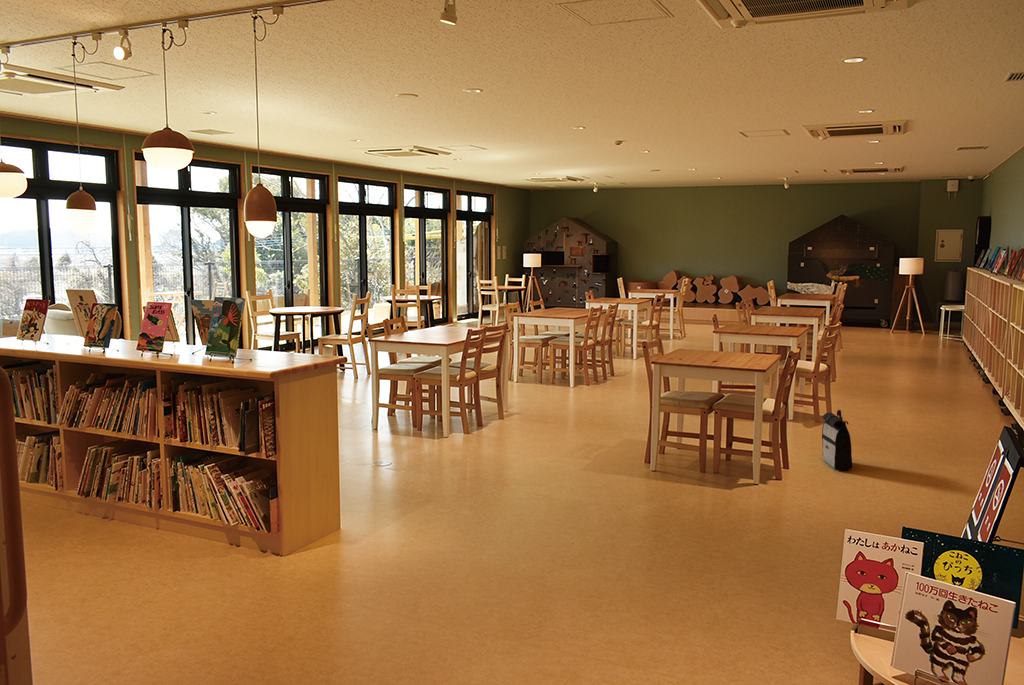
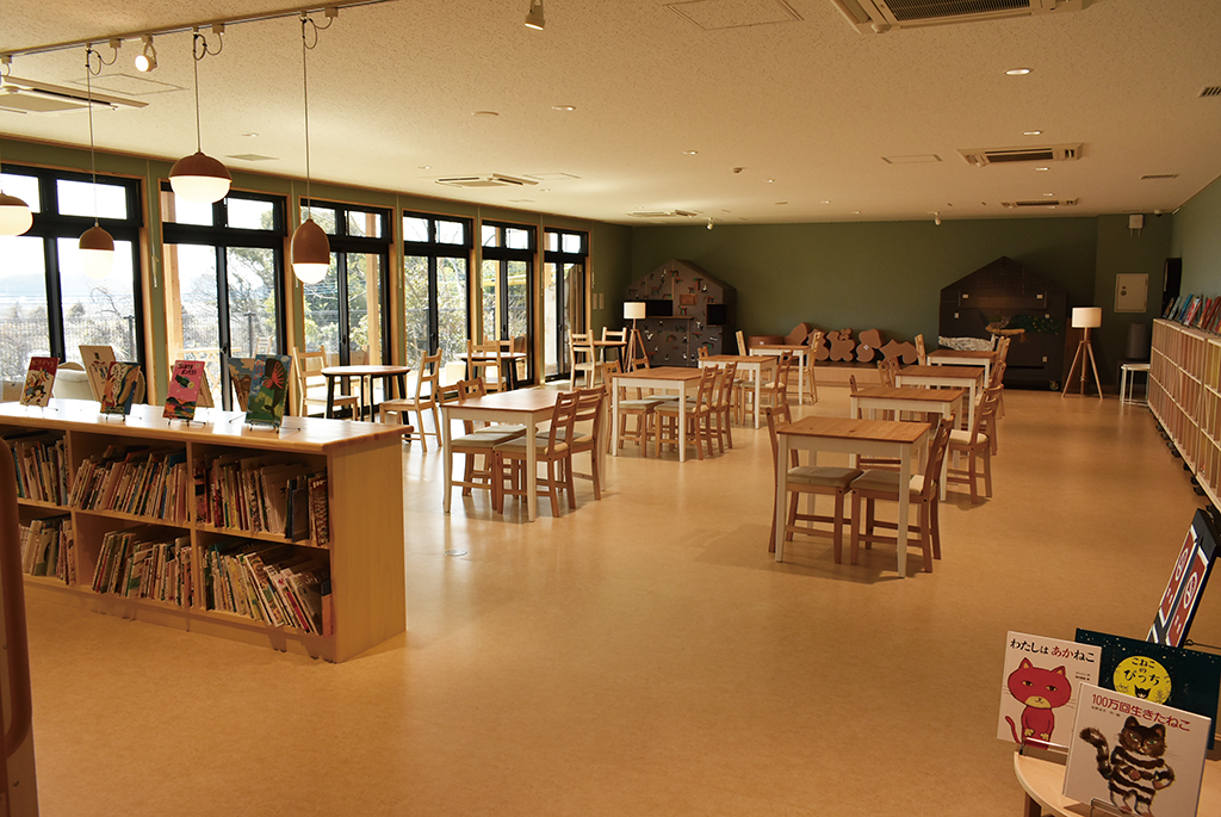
- backpack (836, 437)
